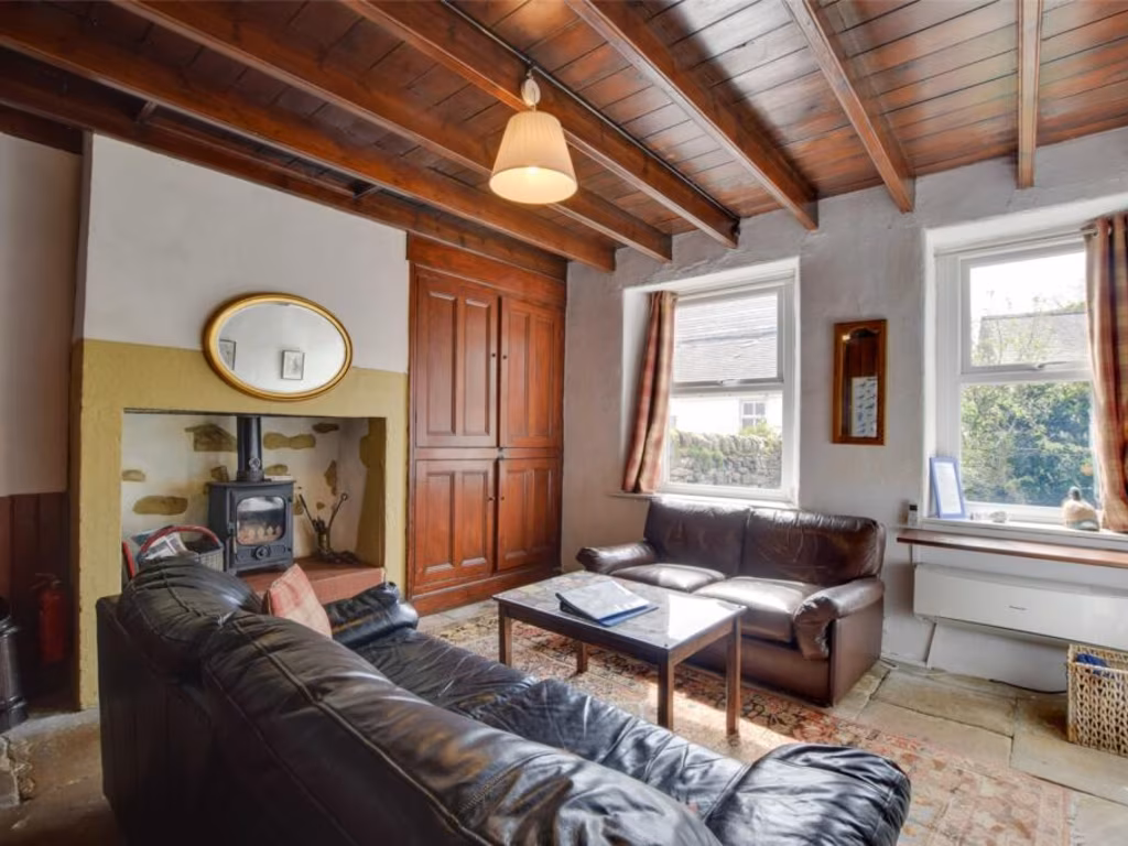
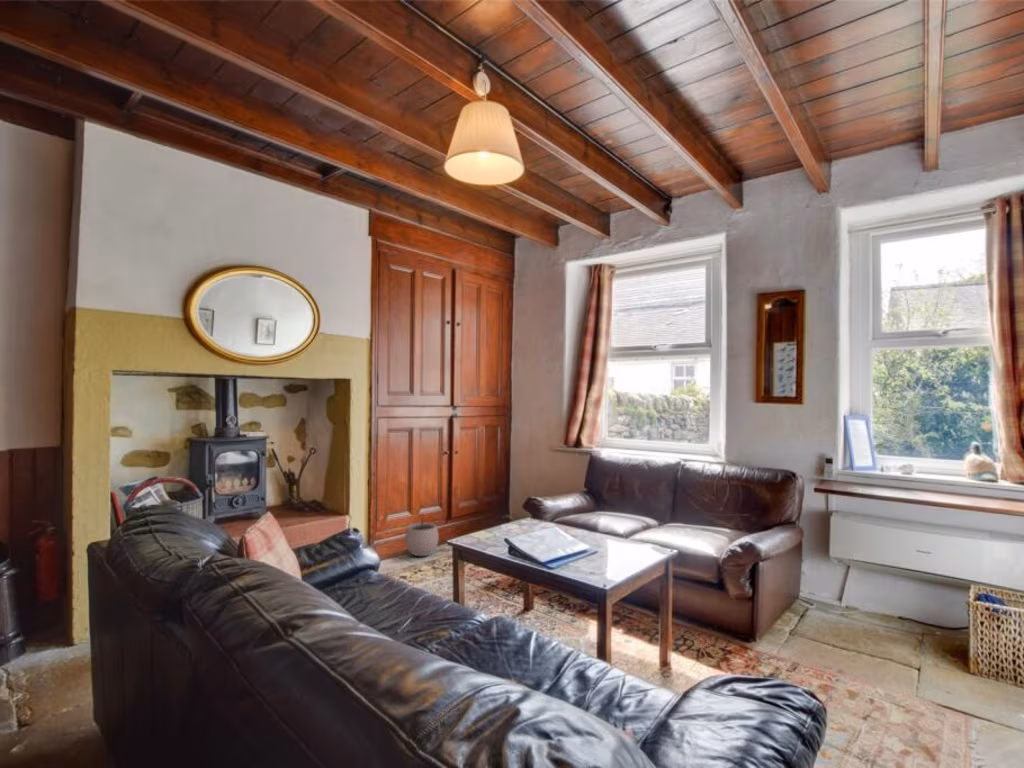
+ plant pot (421, 534)
